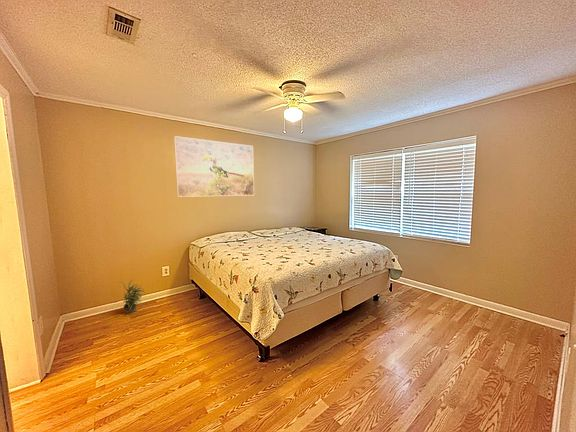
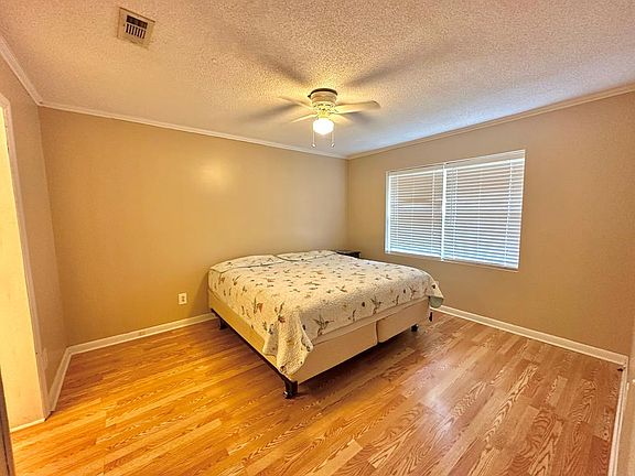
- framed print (218, 169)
- potted plant (132, 295)
